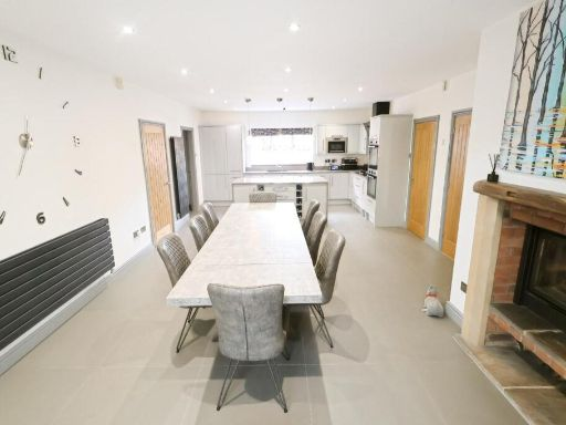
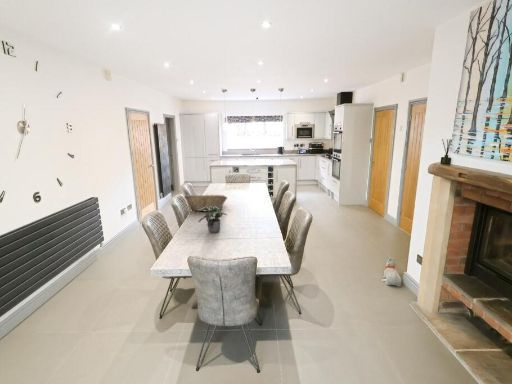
+ potted plant (211, 219)
+ fruit basket (206, 200)
